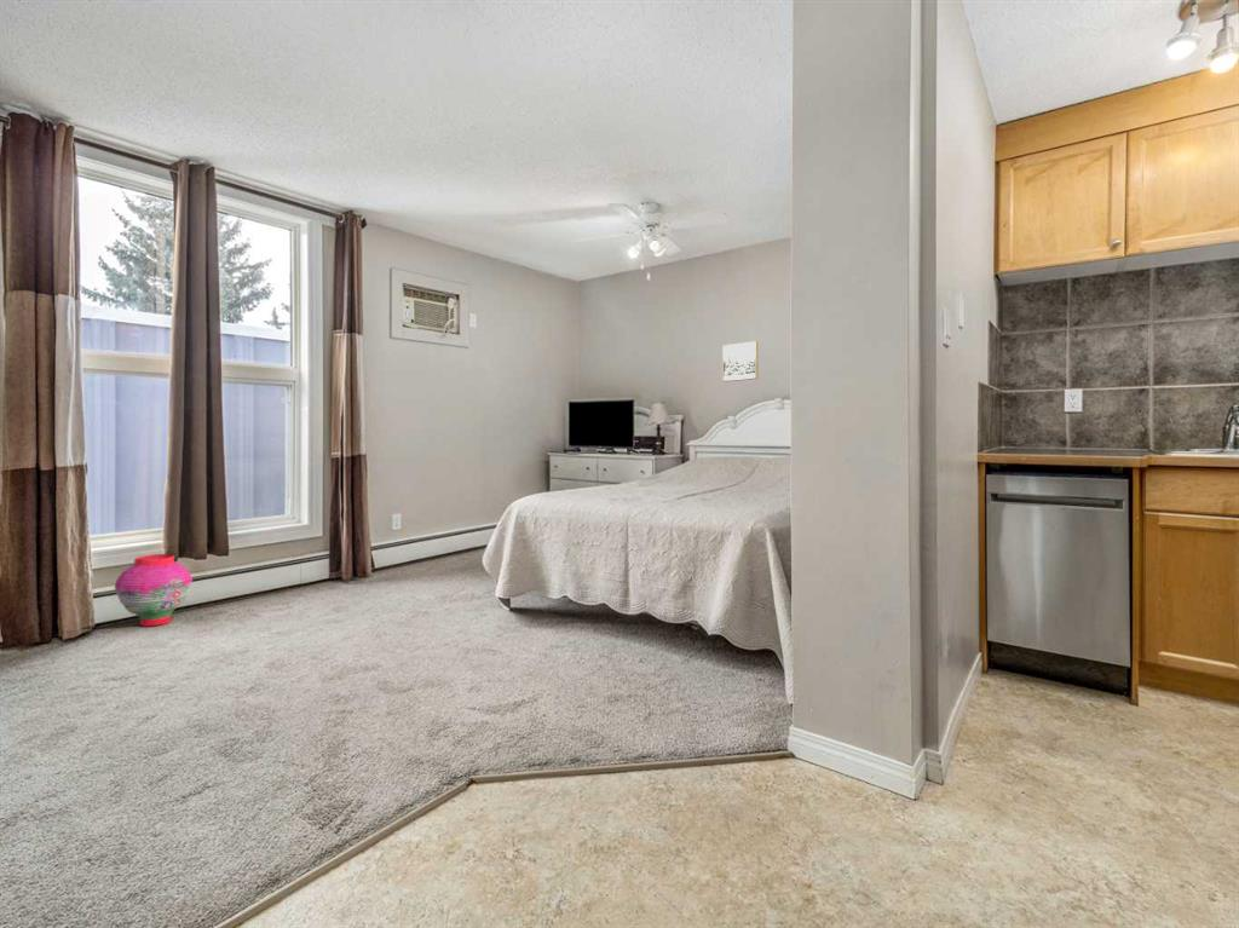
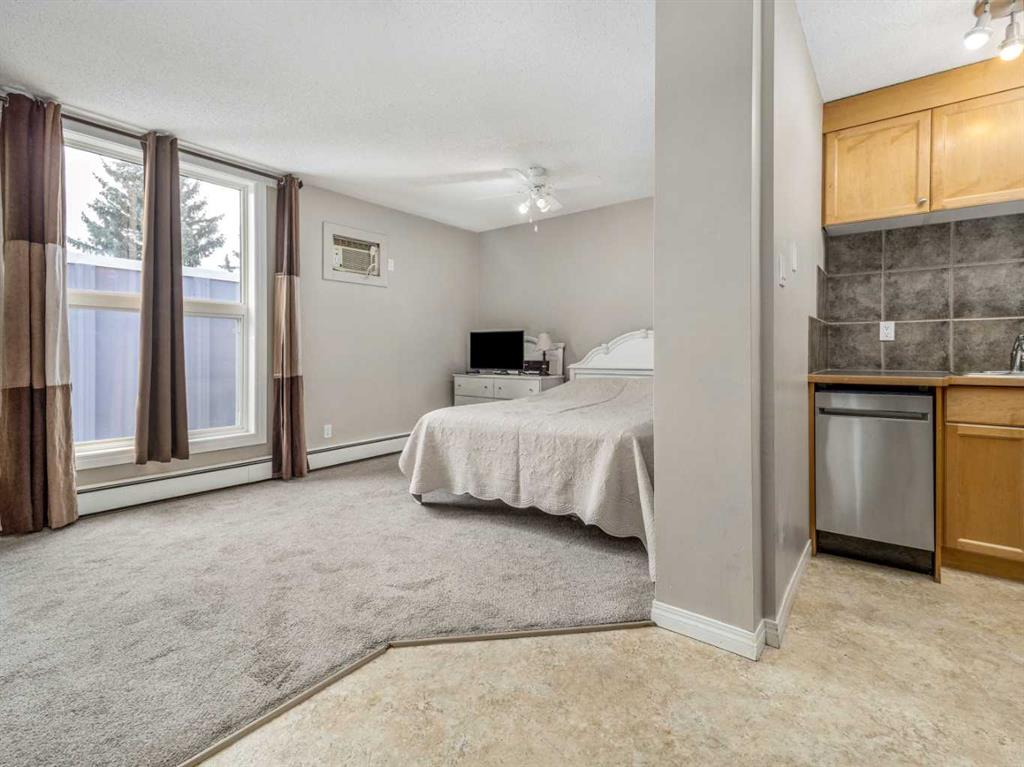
- wall art (739, 362)
- lantern (154, 589)
